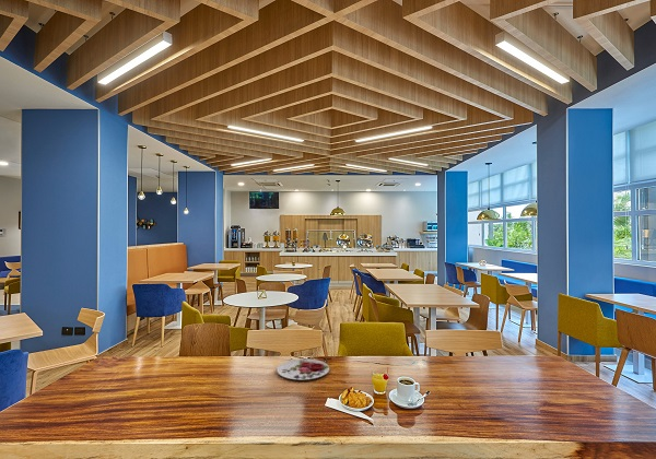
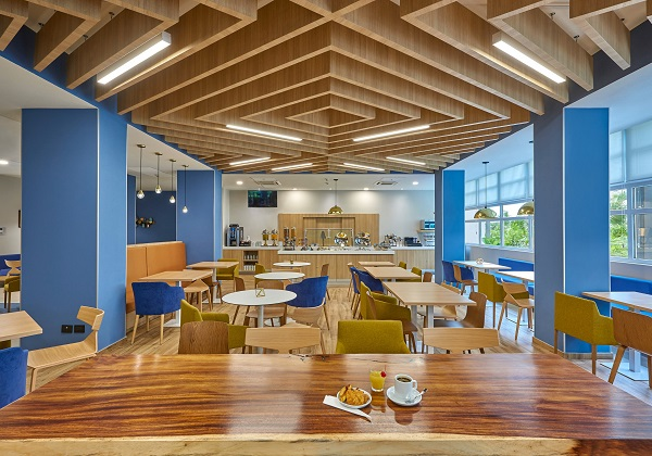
- plate (303, 367)
